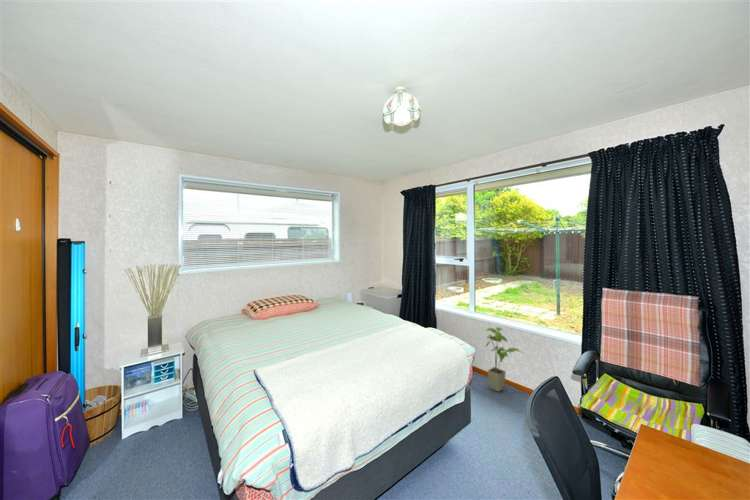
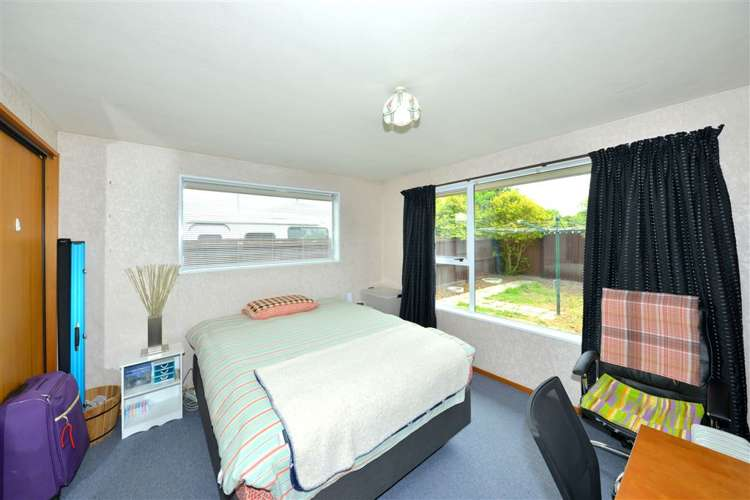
- house plant (500, 359)
